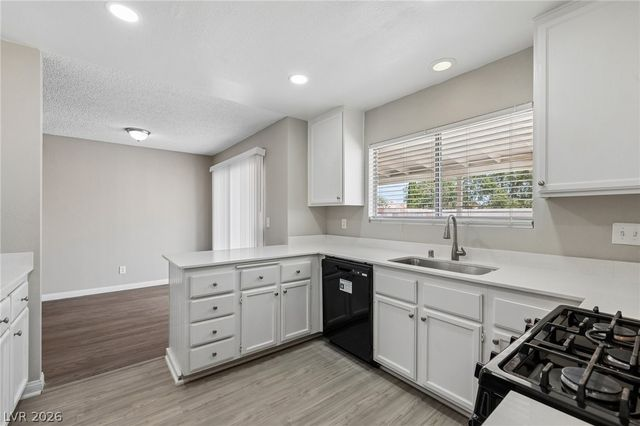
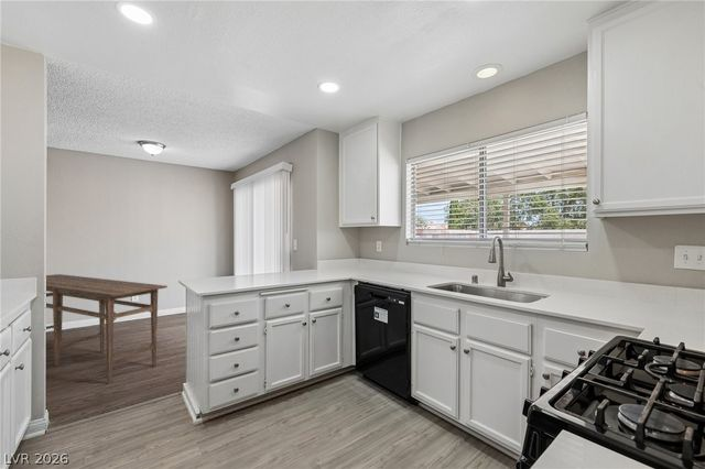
+ dining table (82, 314)
